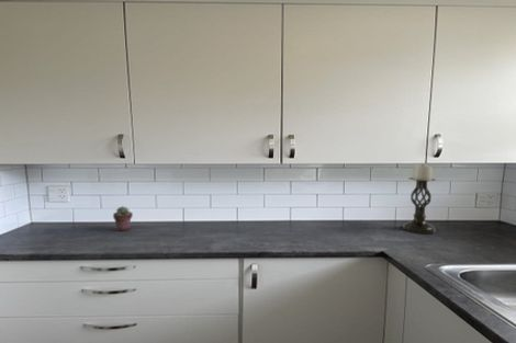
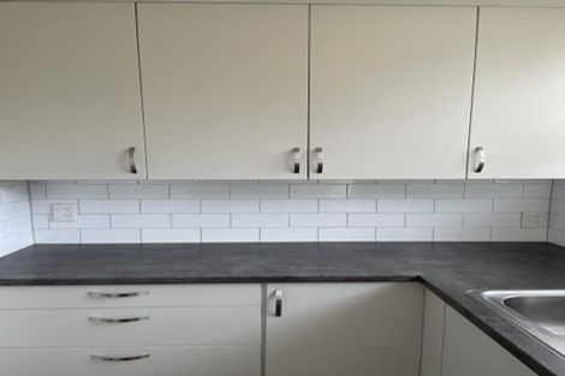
- potted succulent (123, 217)
- candle holder (422, 195)
